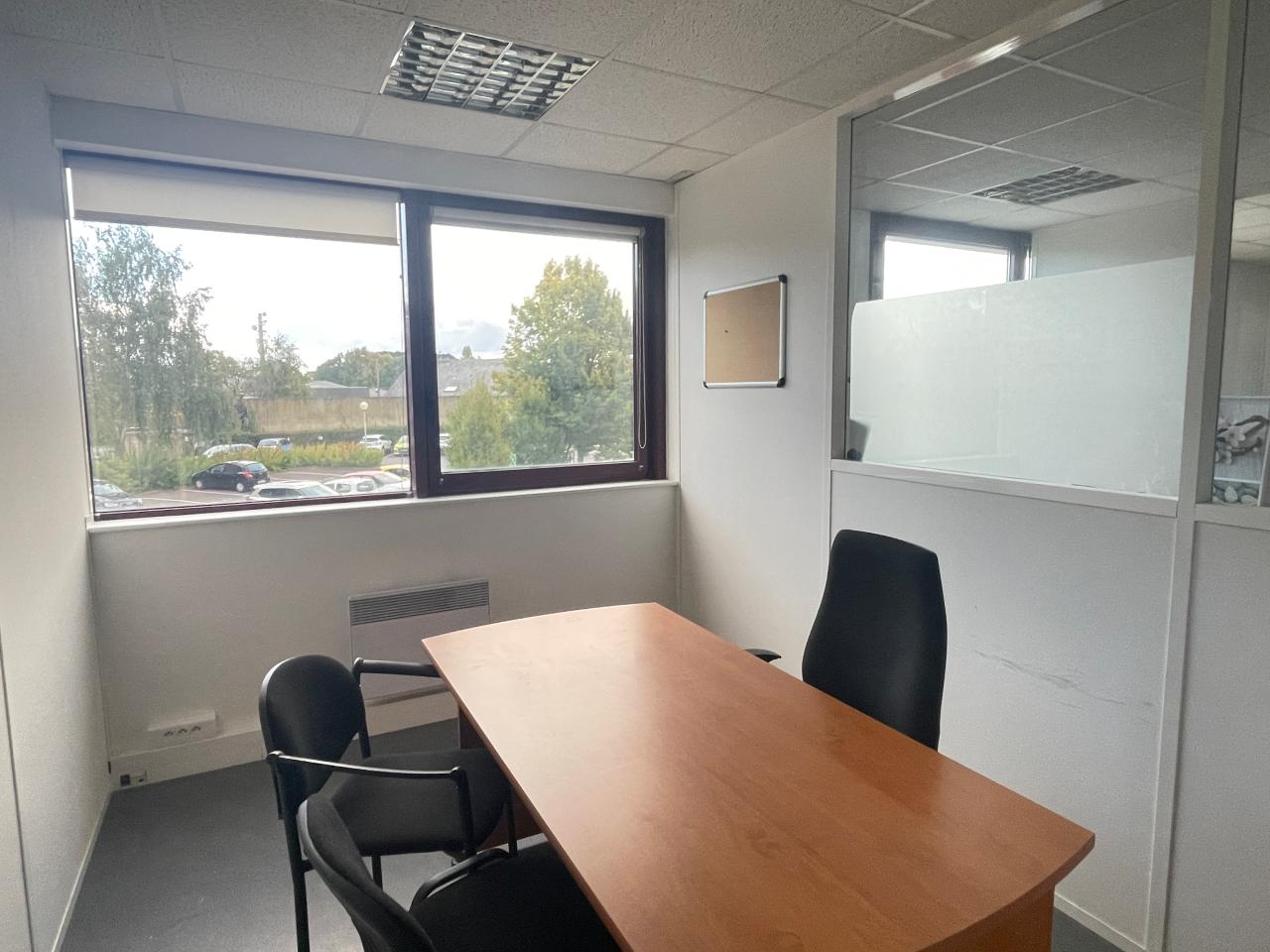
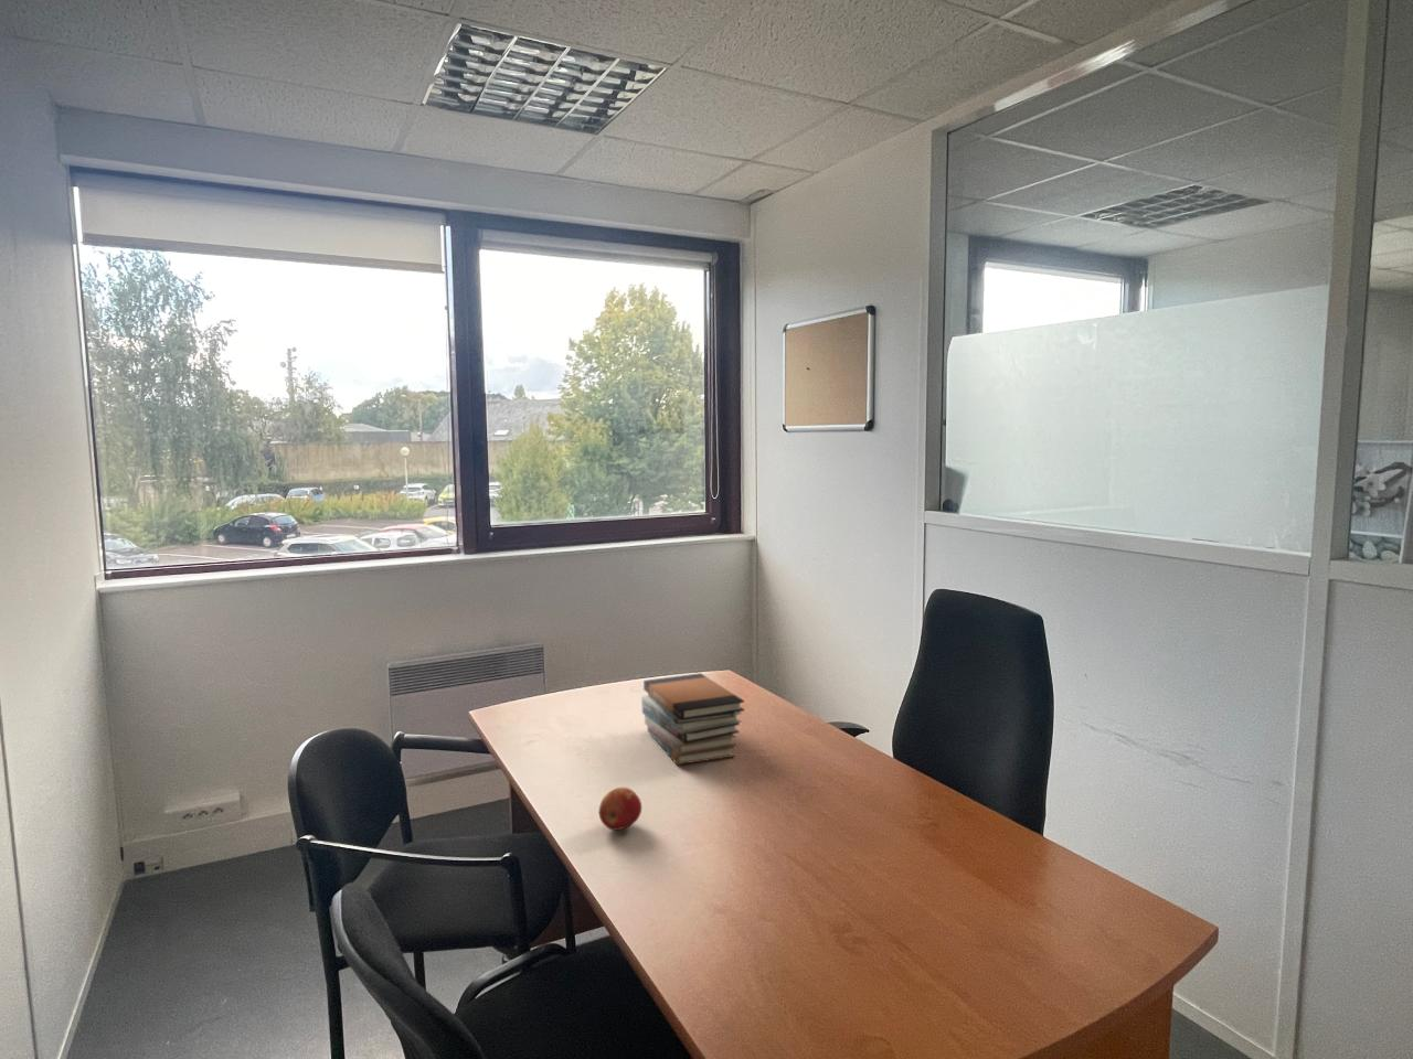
+ apple (620, 809)
+ book stack (690, 716)
